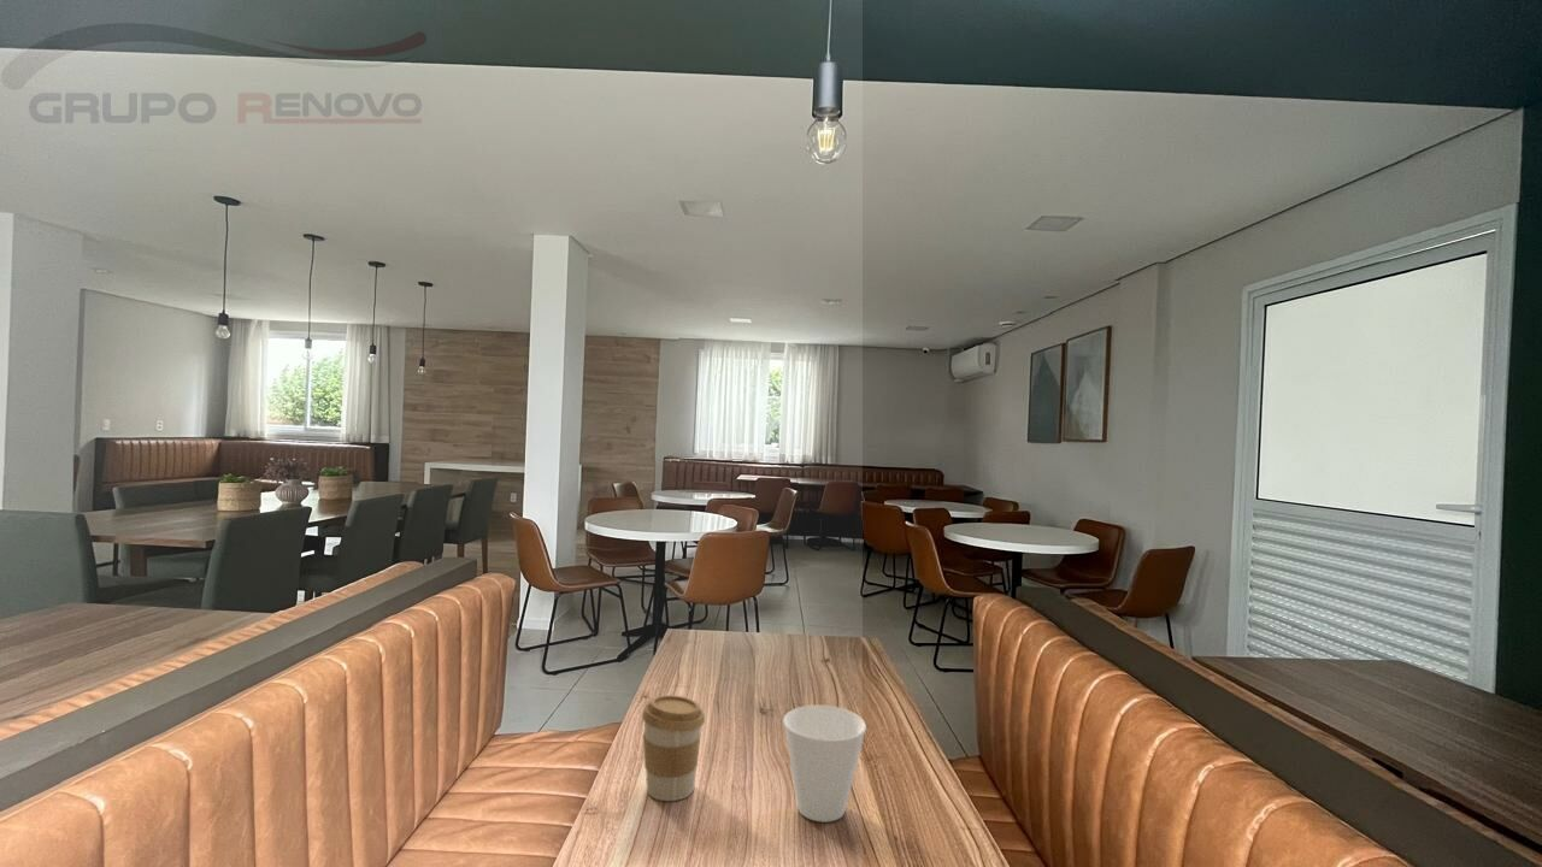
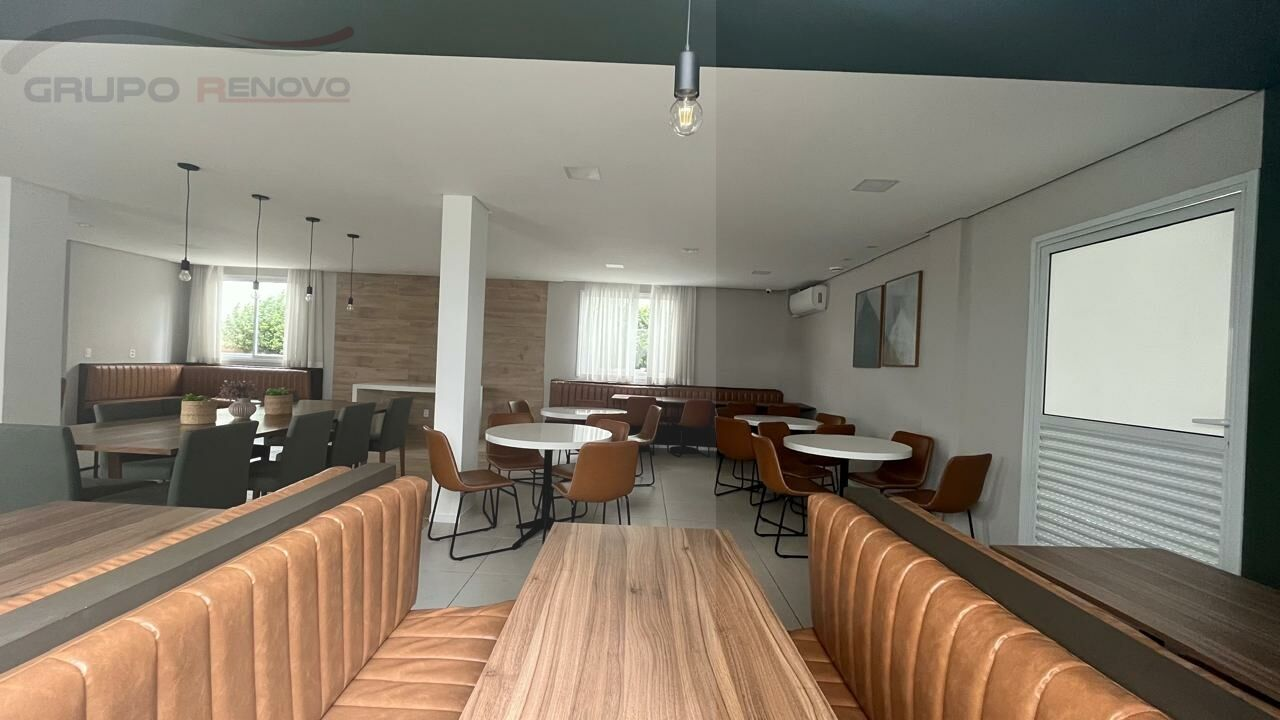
- coffee cup (672, 744)
- cup (823, 765)
